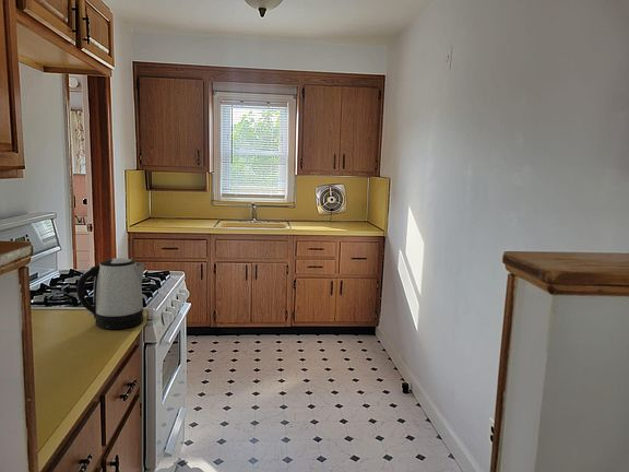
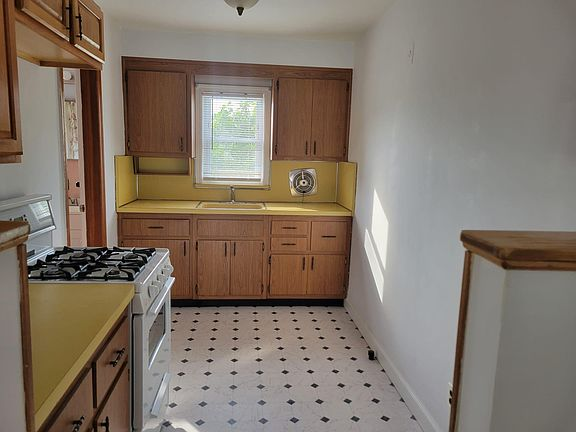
- kettle (111, 291)
